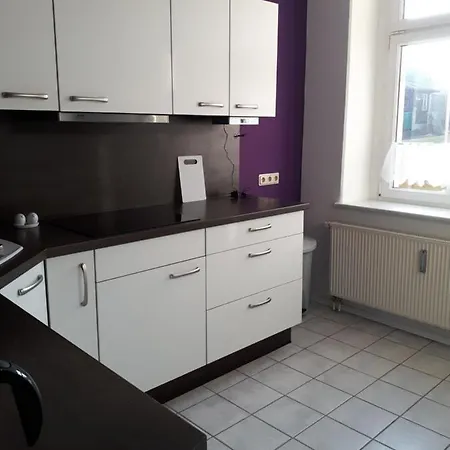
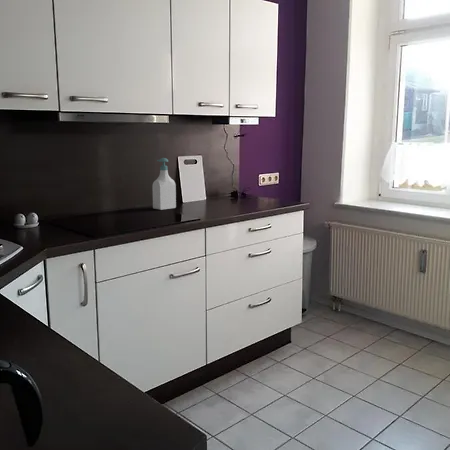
+ soap bottle (163, 183)
